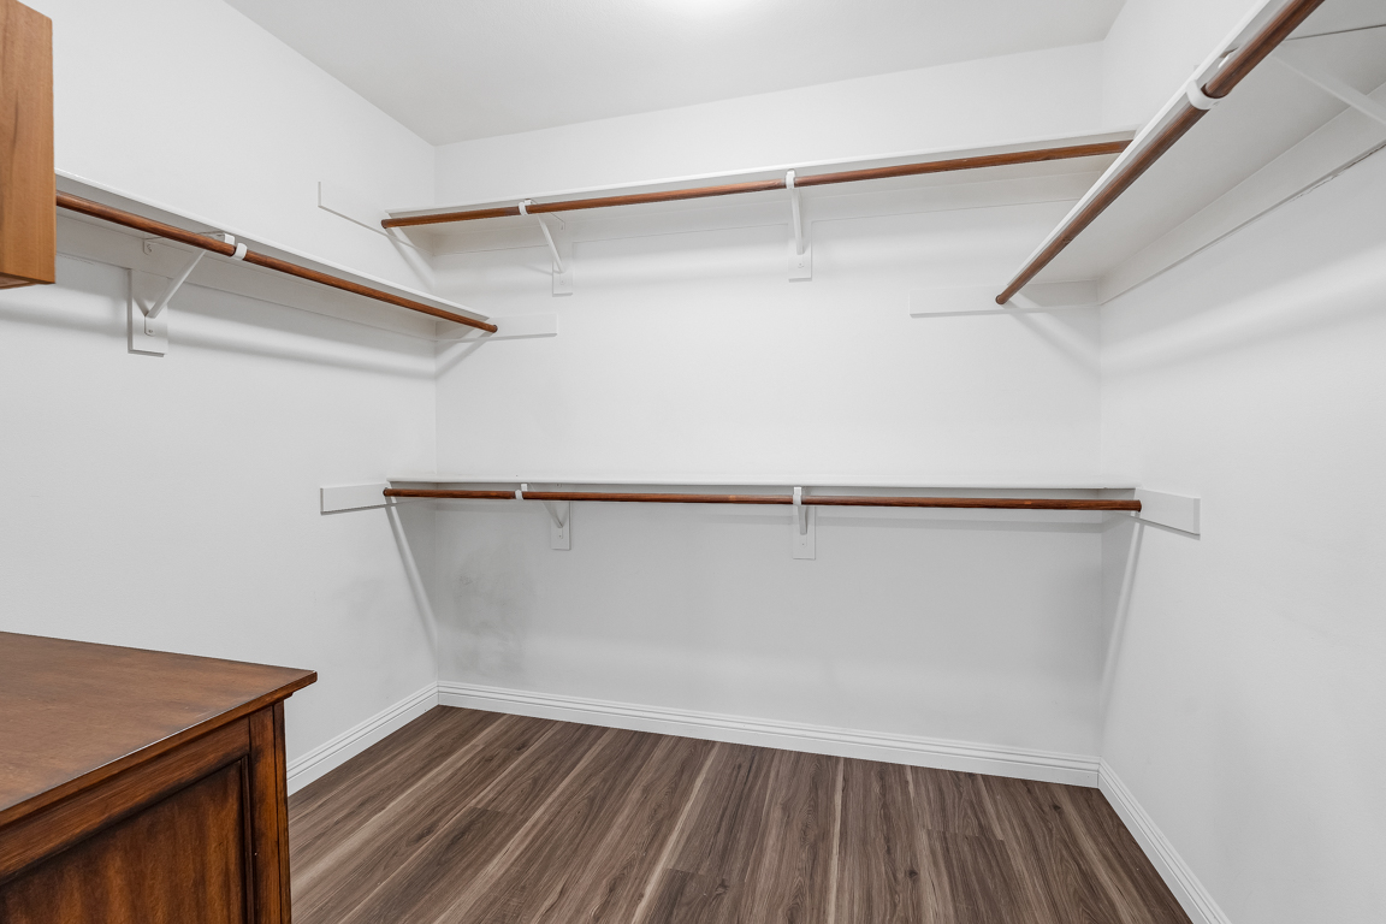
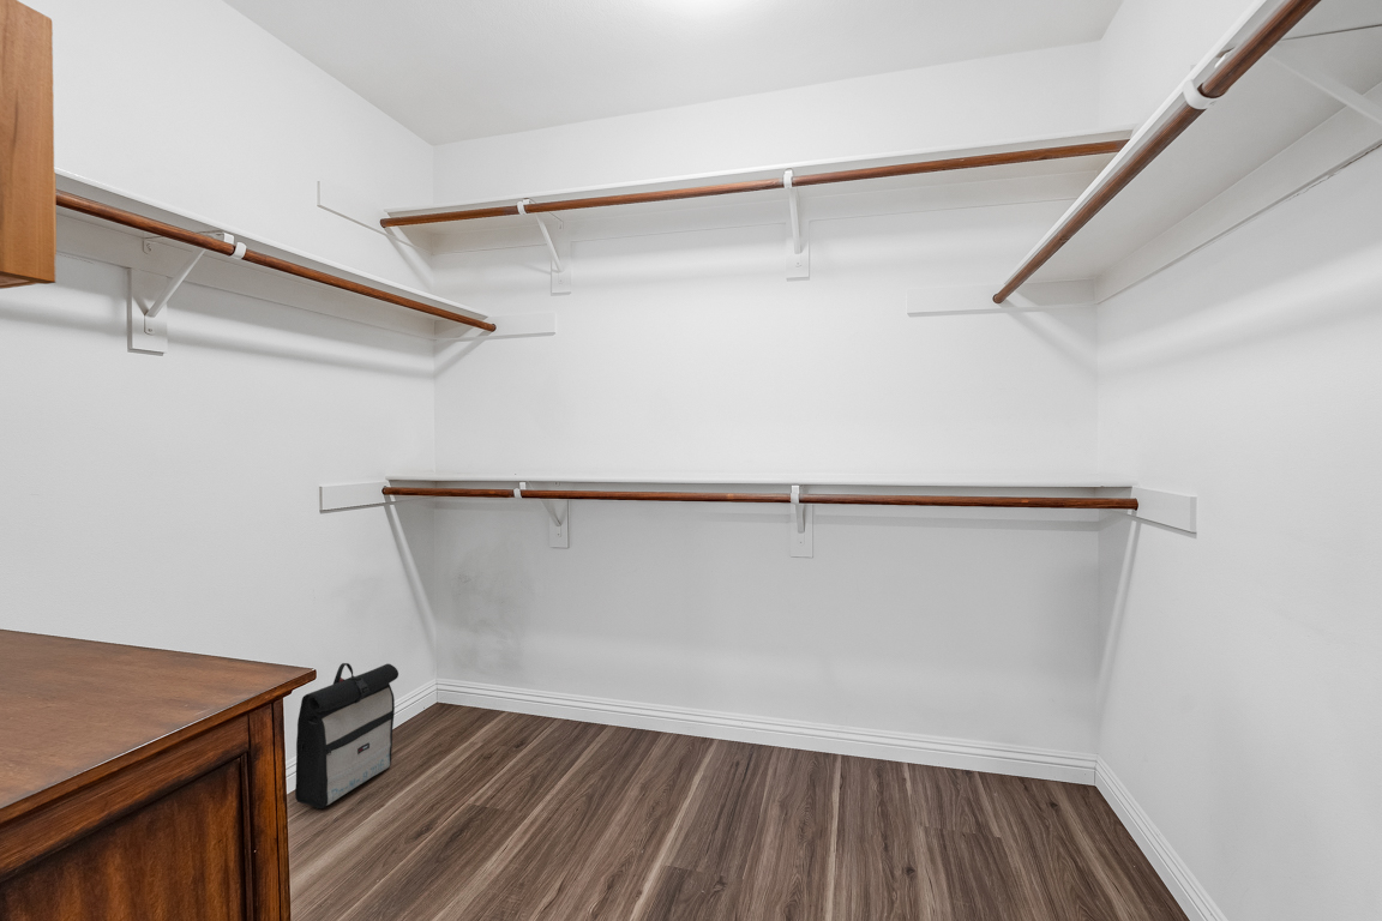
+ backpack (347, 724)
